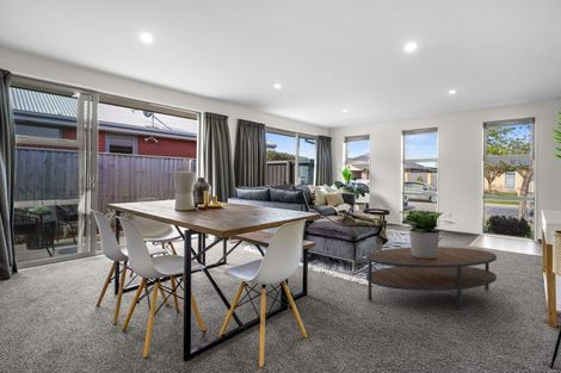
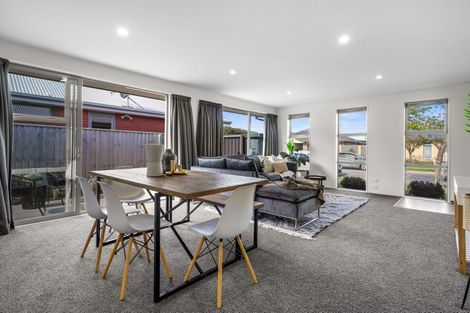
- coffee table (431, 274)
- potted plant (426, 234)
